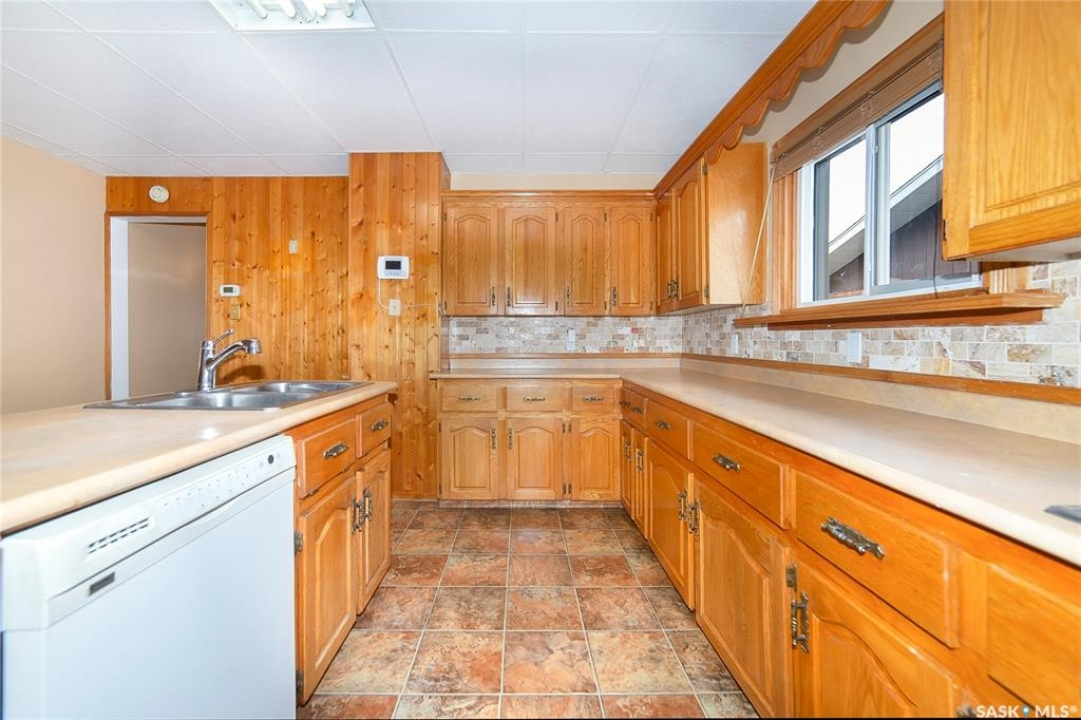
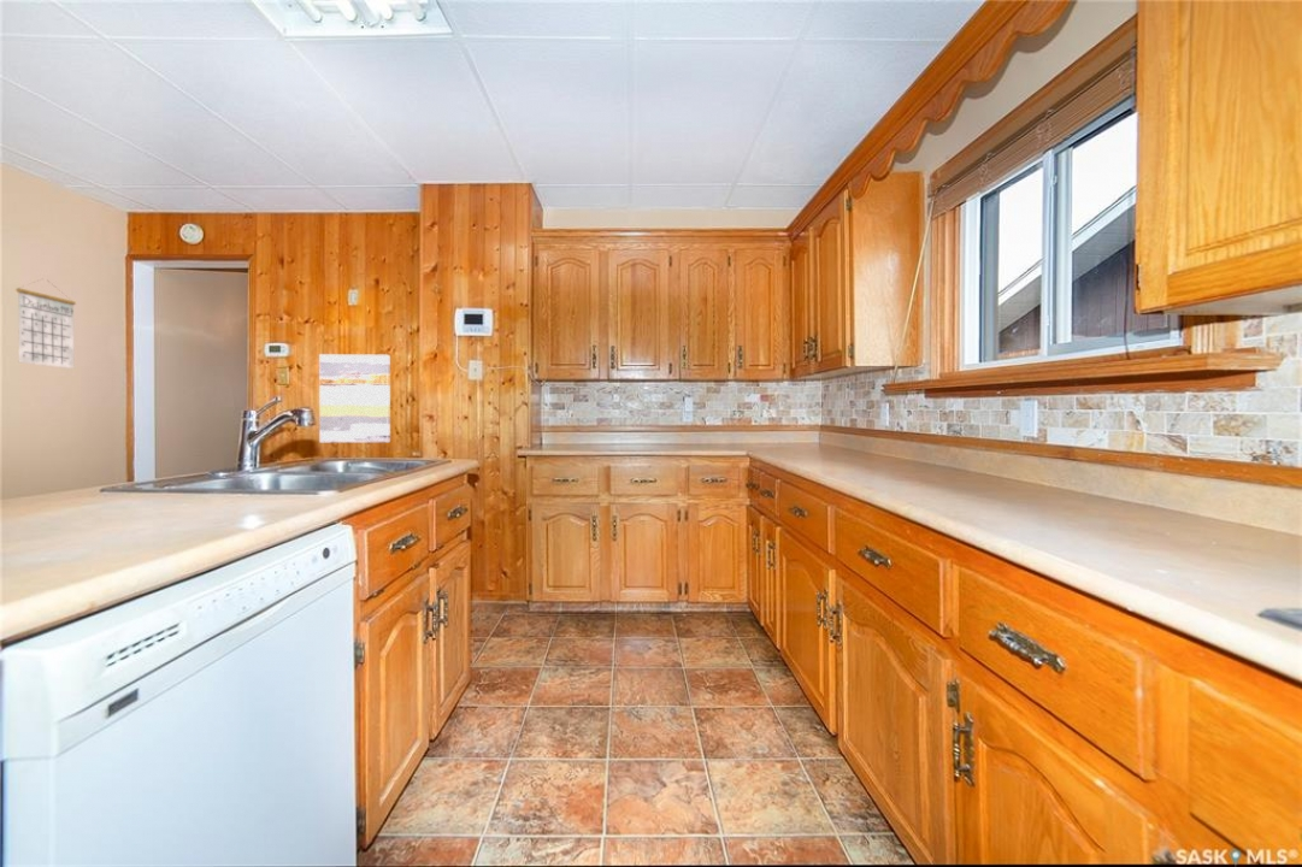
+ wall art (354, 399)
+ calendar (47, 322)
